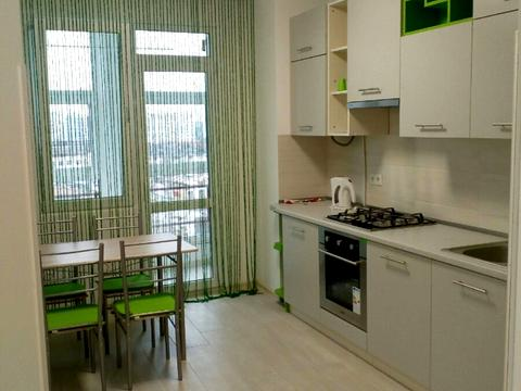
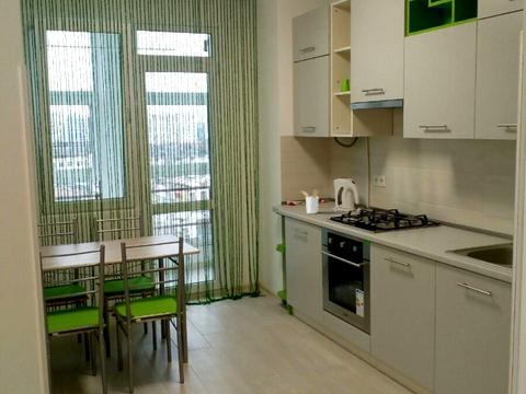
+ utensil holder (309, 201)
